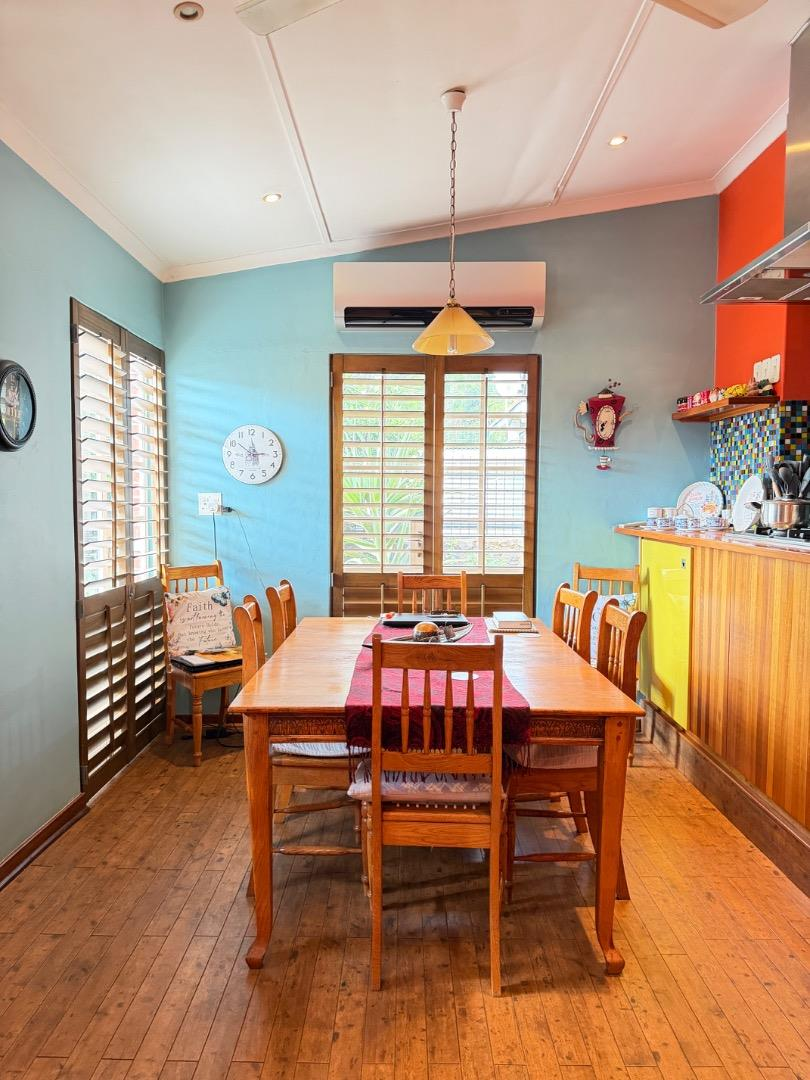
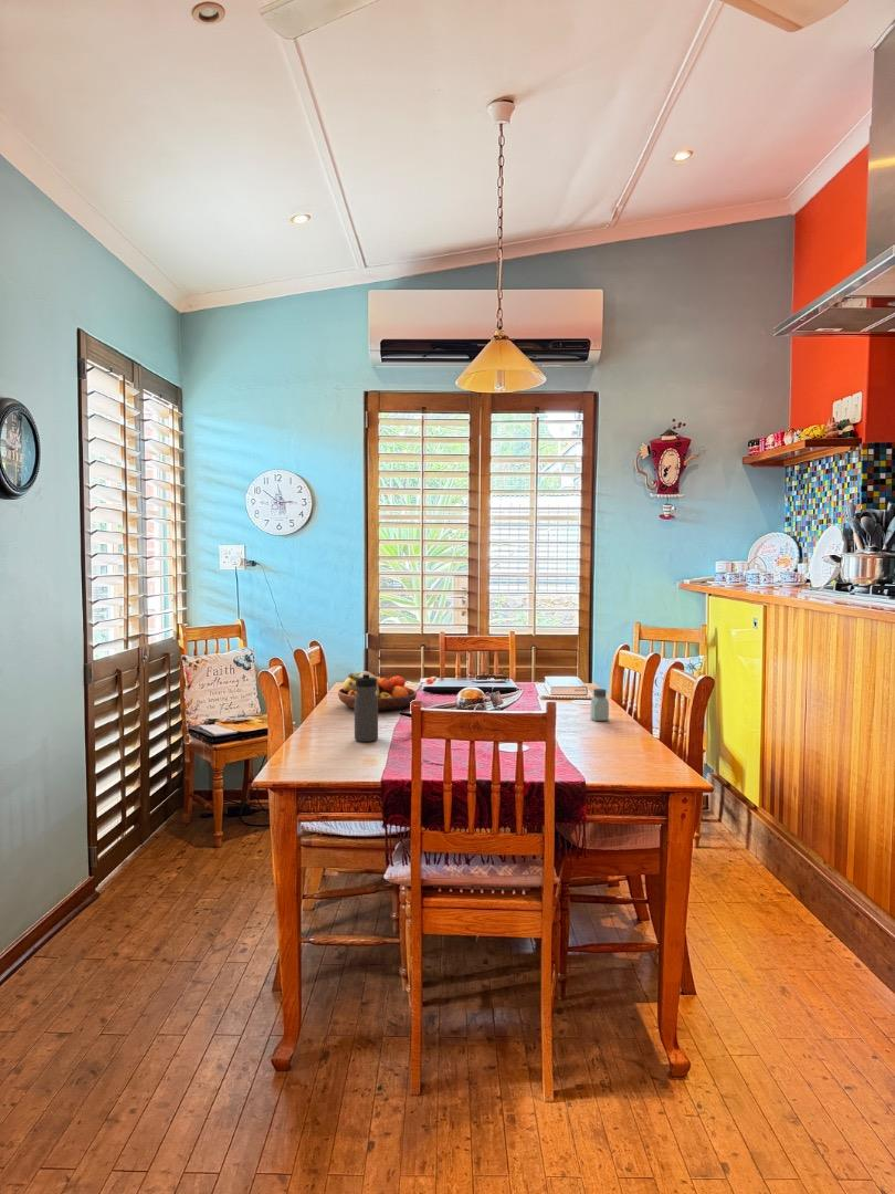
+ saltshaker (599, 704)
+ fruit bowl (377, 688)
+ water bottle (366, 705)
